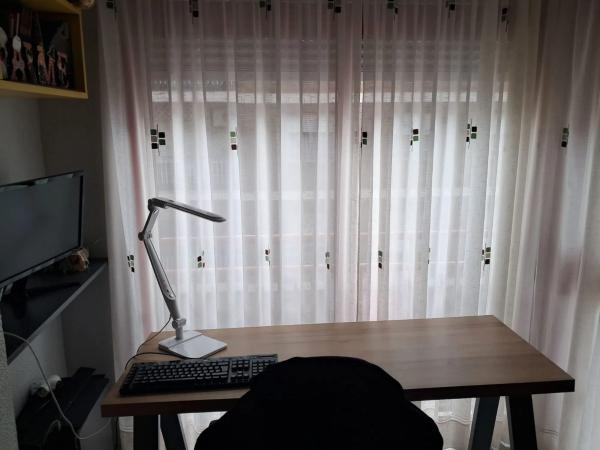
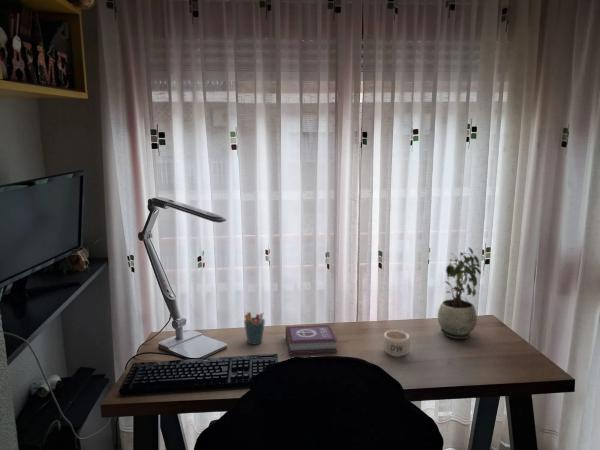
+ pen holder (254, 325)
+ book (310, 338)
+ potted plant (458, 289)
+ mug (395, 342)
